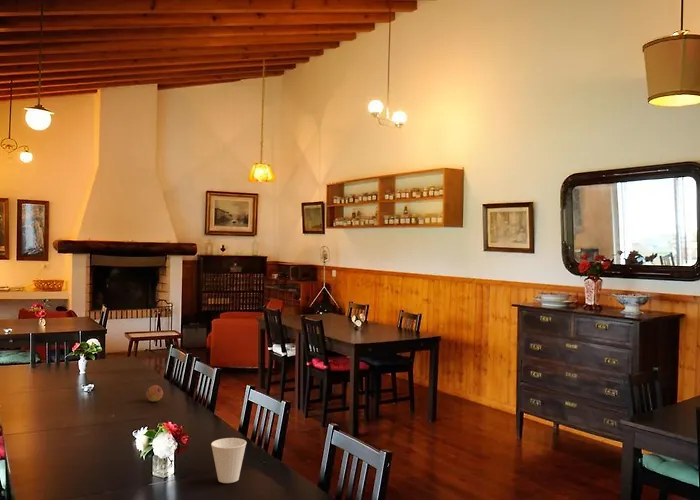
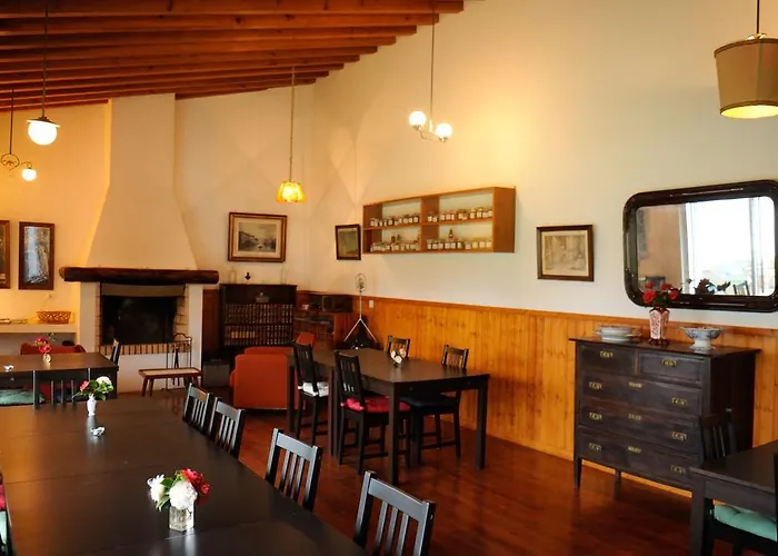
- fruit (154, 393)
- cup (228, 461)
